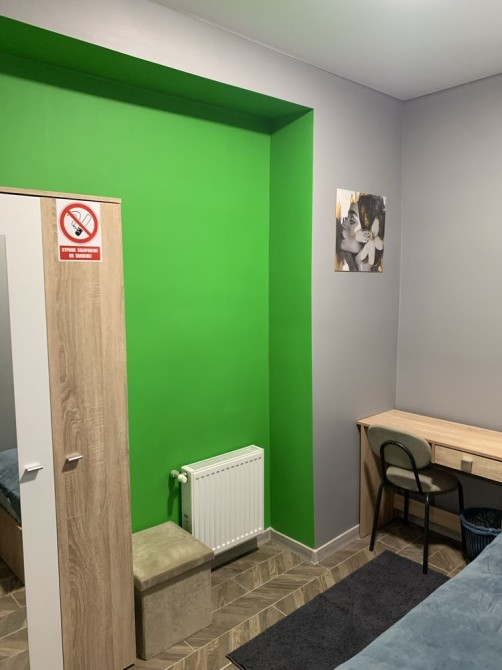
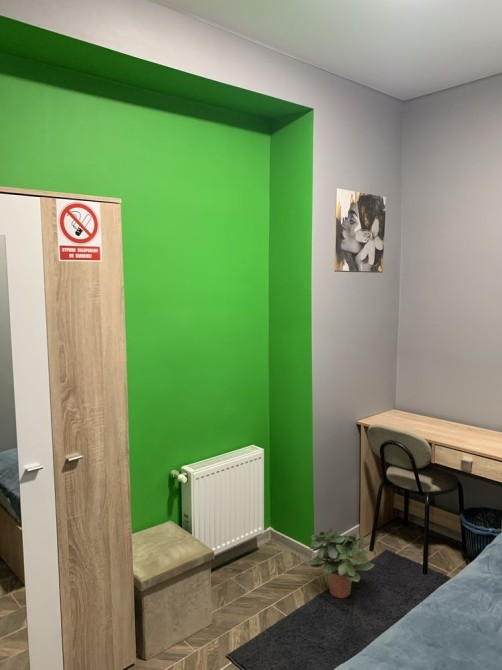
+ potted plant (340, 561)
